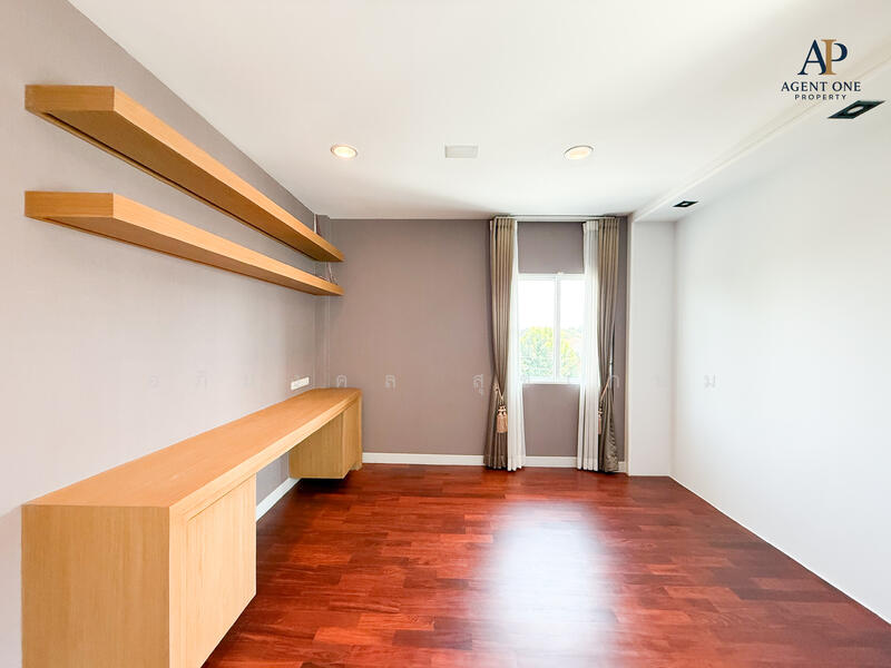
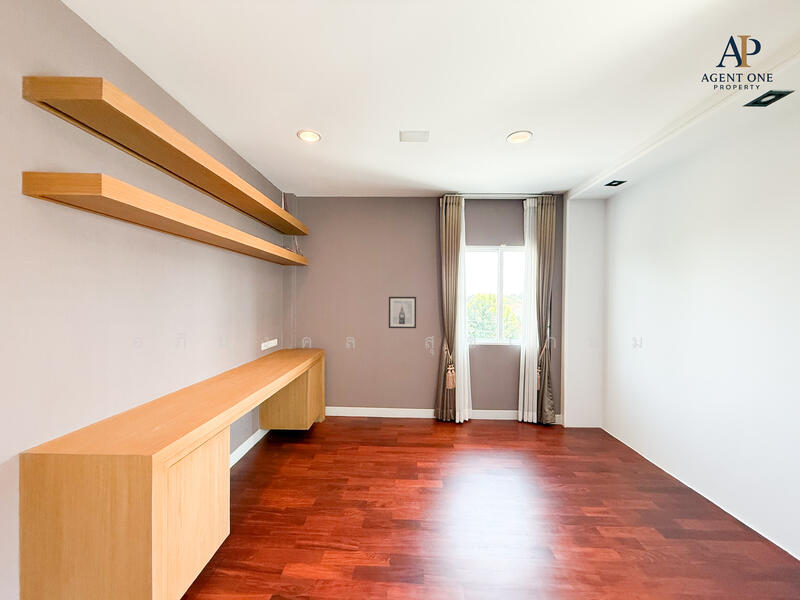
+ wall art (402, 312)
